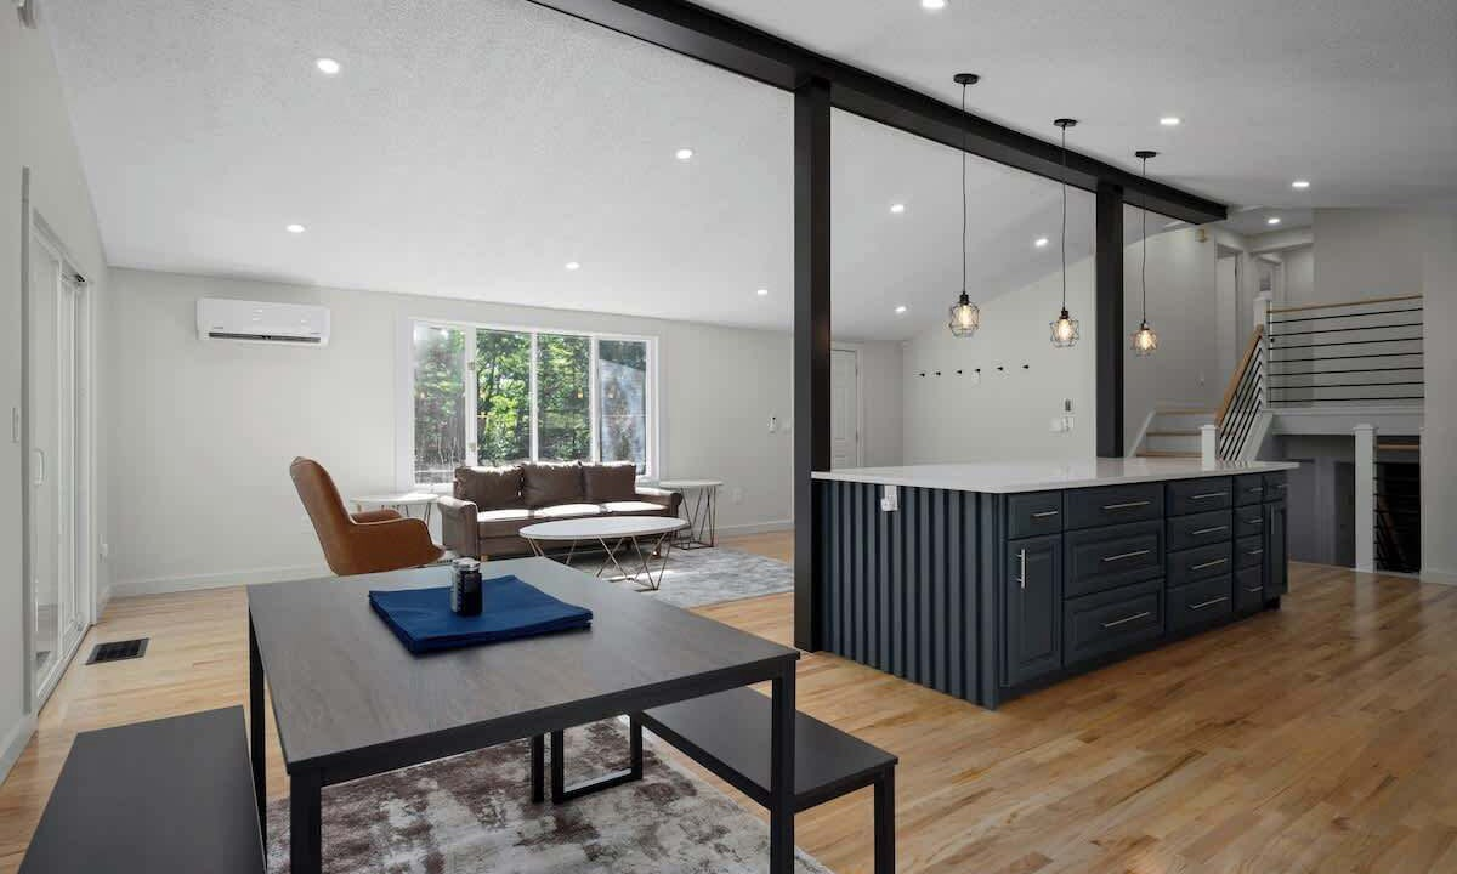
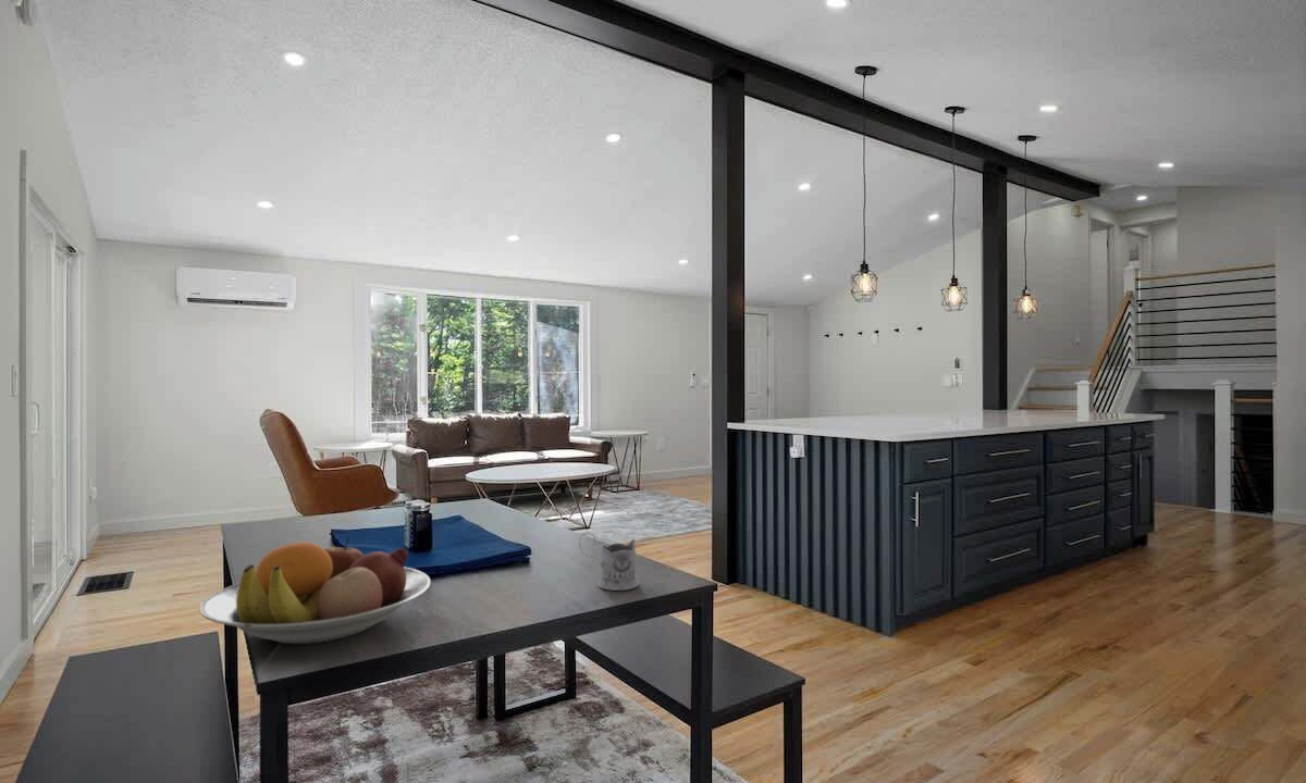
+ fruit bowl (322, 582)
+ tea glass holder (608, 557)
